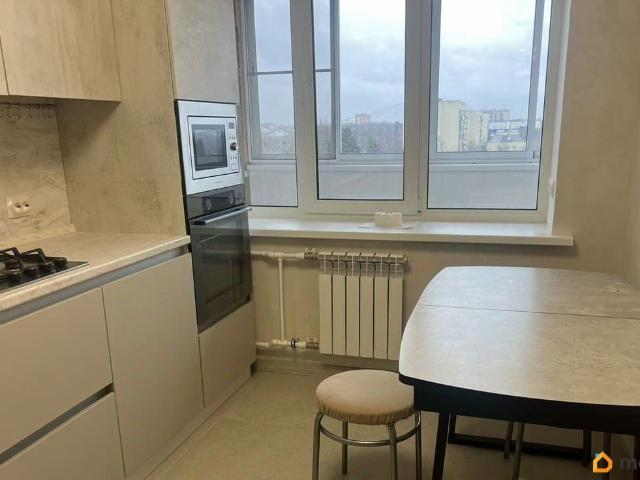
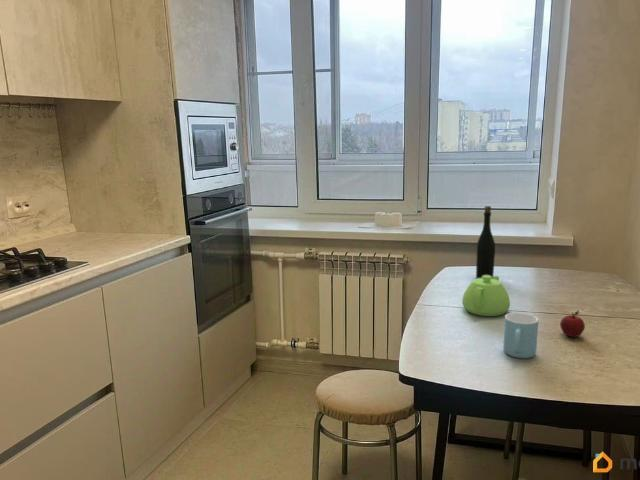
+ bottle (486, 242)
+ apple (572, 323)
+ teapot (486, 293)
+ mug (519, 337)
